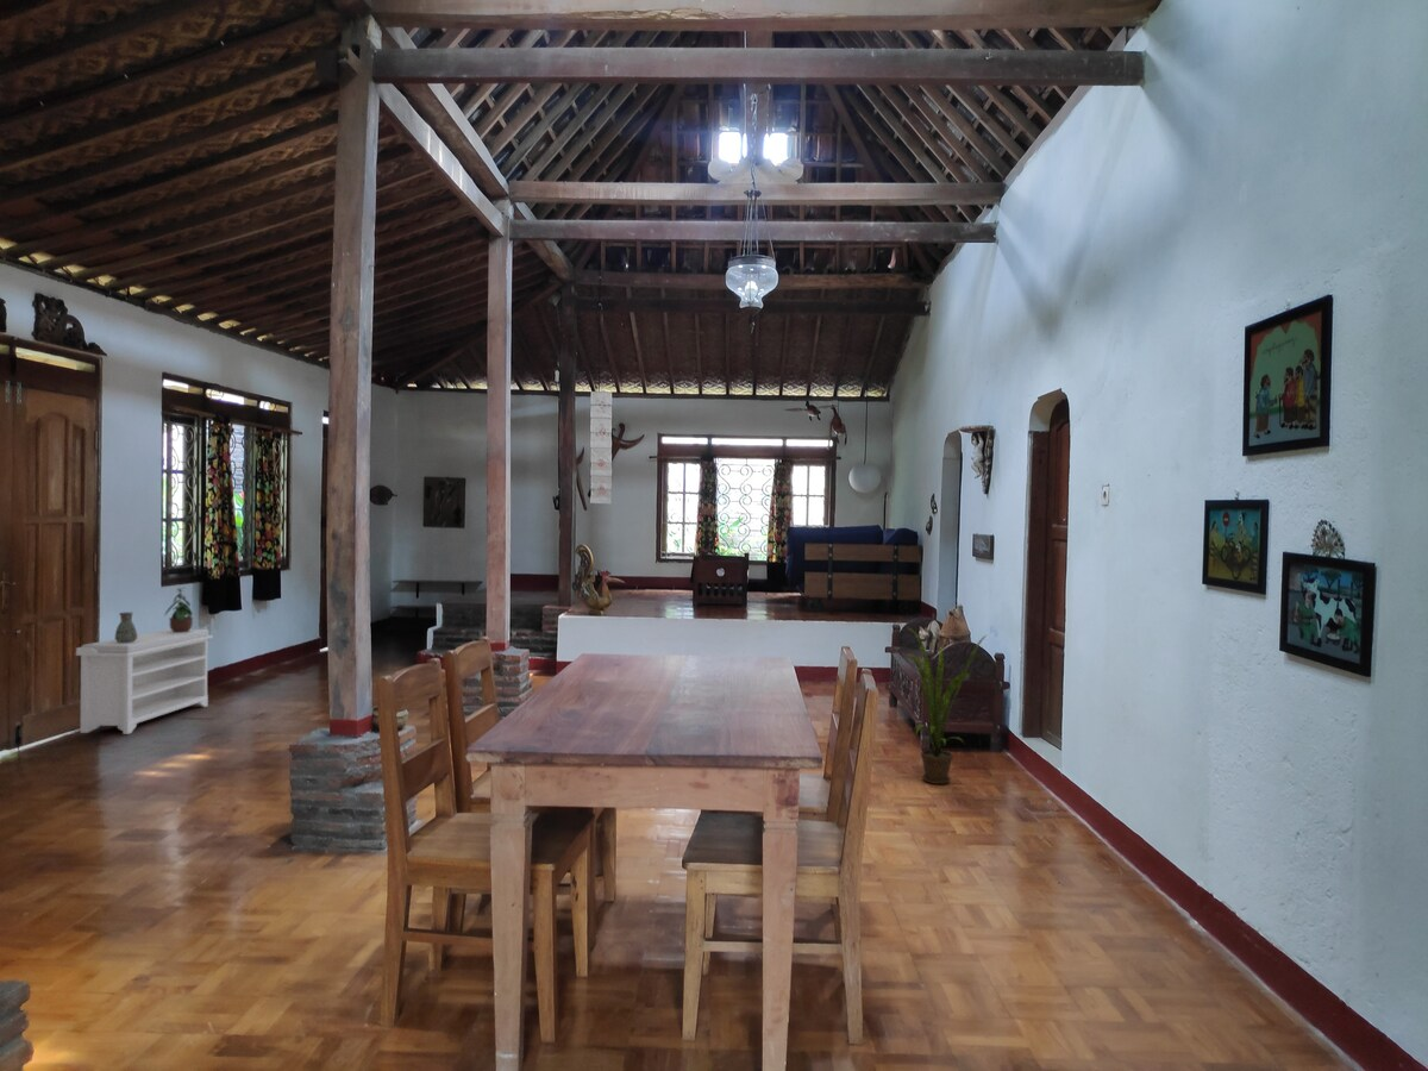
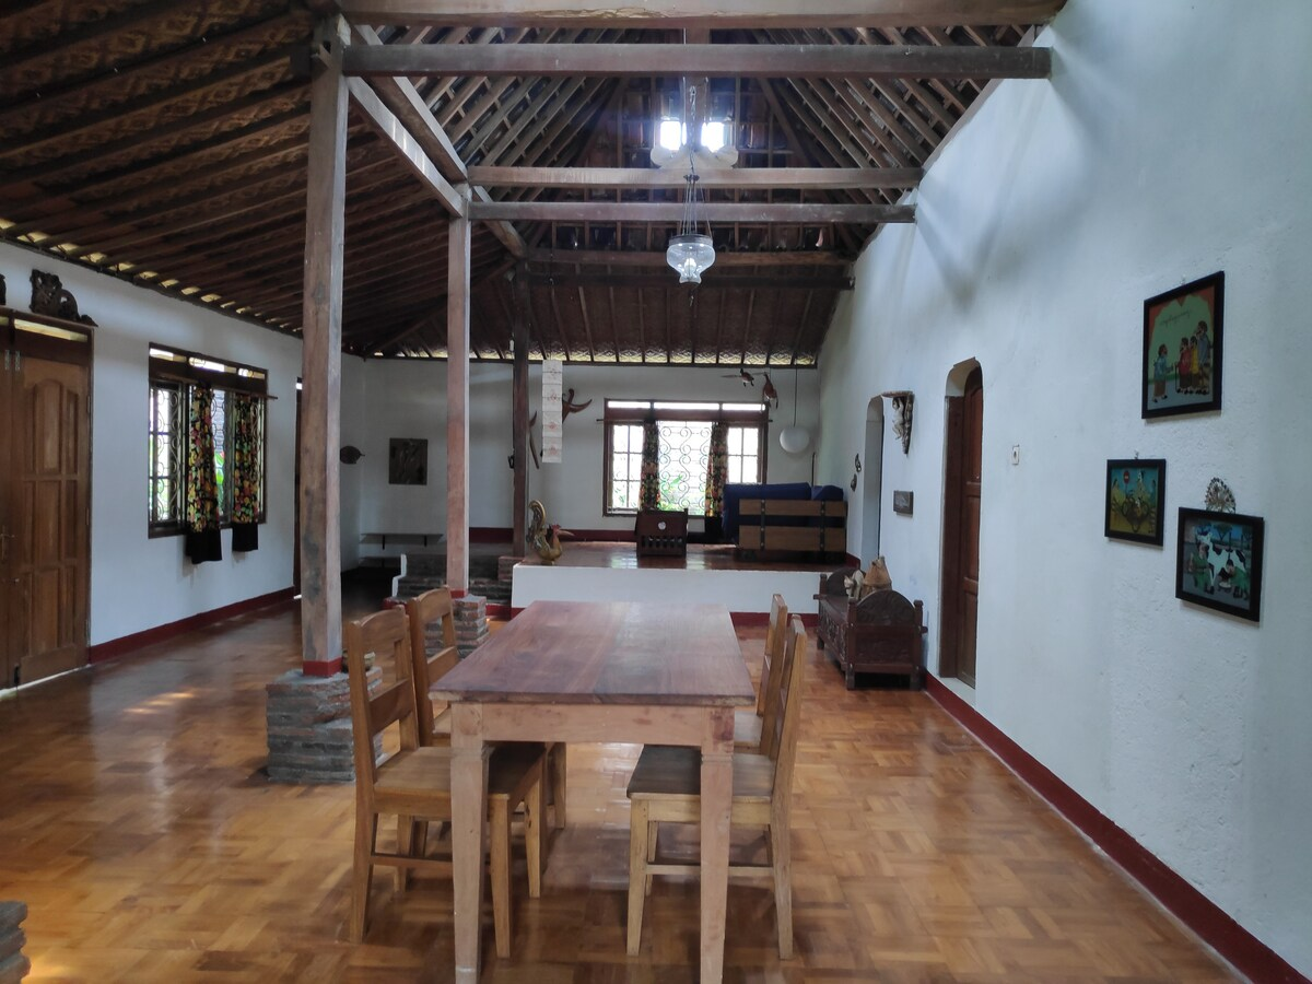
- bench (149, 677)
- potted plant (178, 607)
- house plant (929, 704)
- decorative vase (125, 627)
